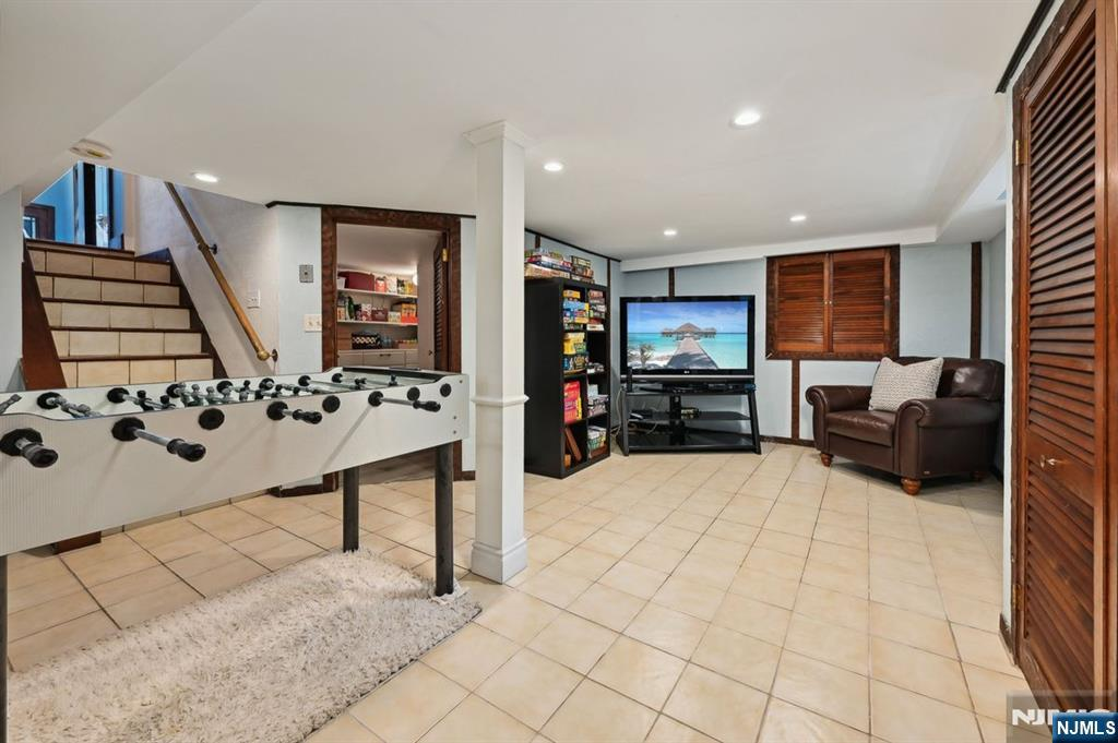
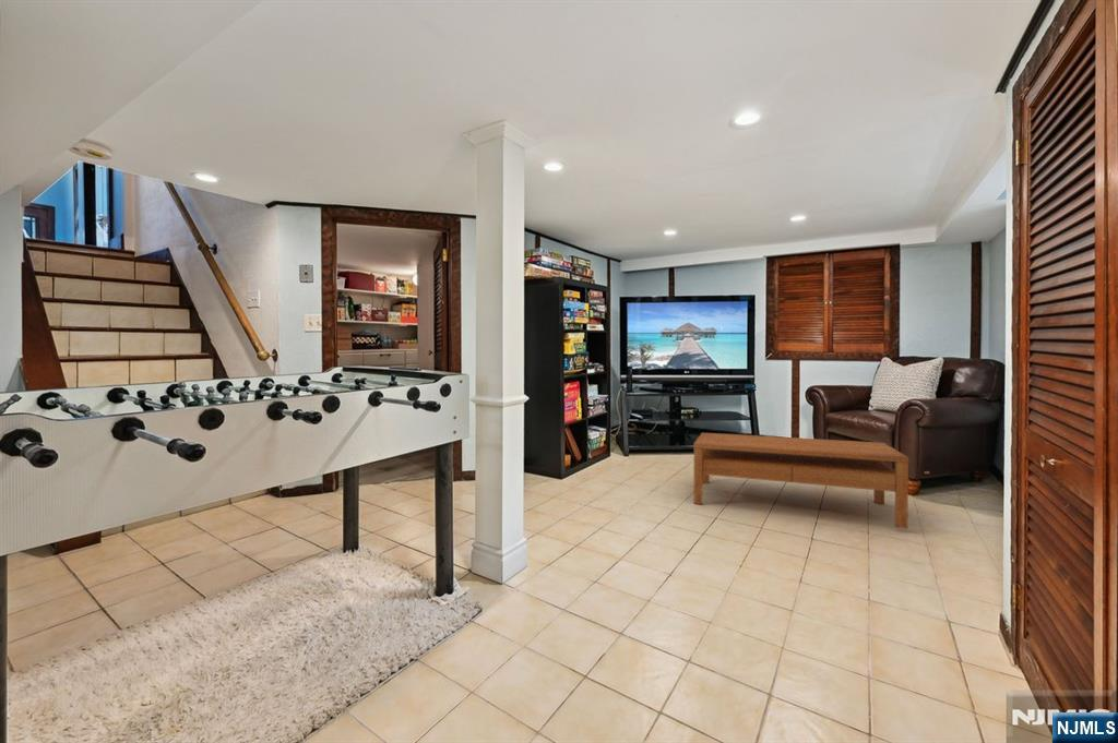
+ coffee table (788, 472)
